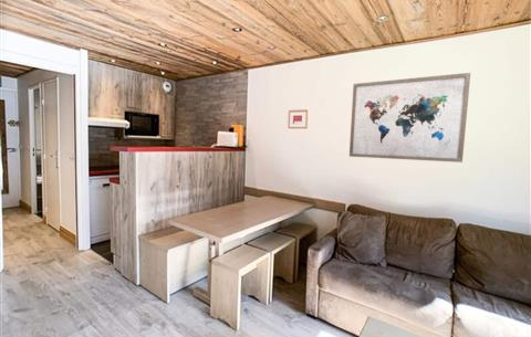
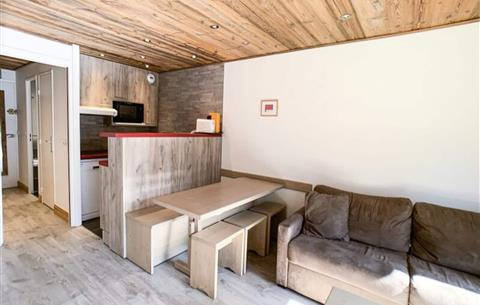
- wall art (403, 119)
